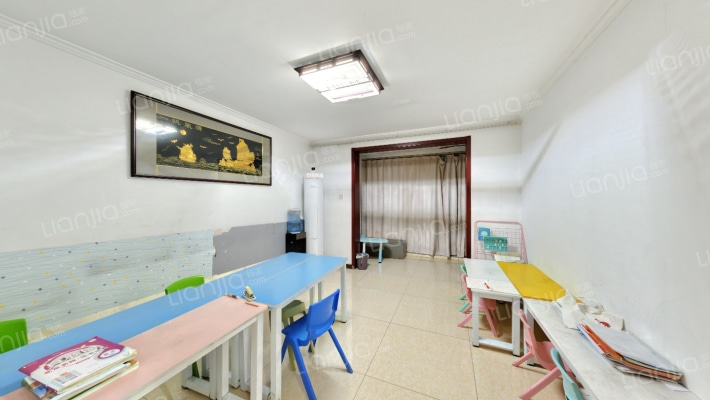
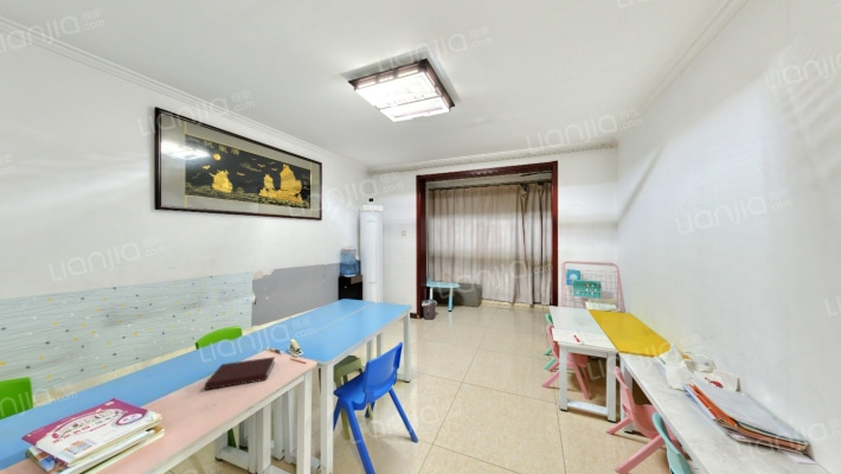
+ notebook (243, 371)
